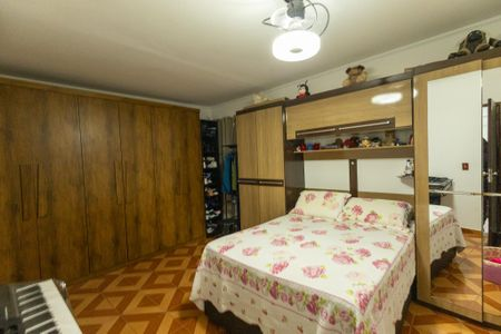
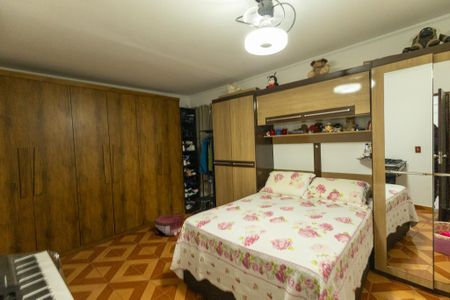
+ pouf (169, 223)
